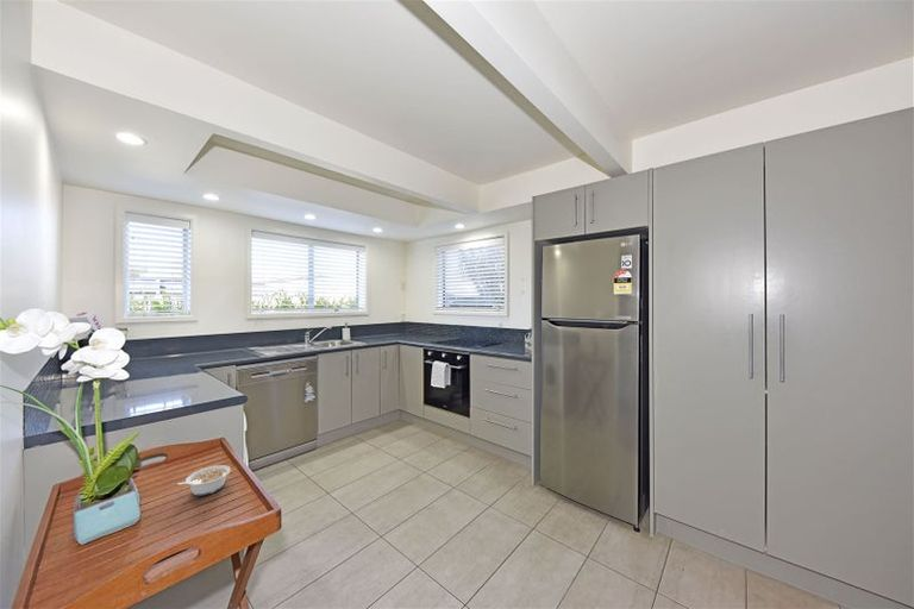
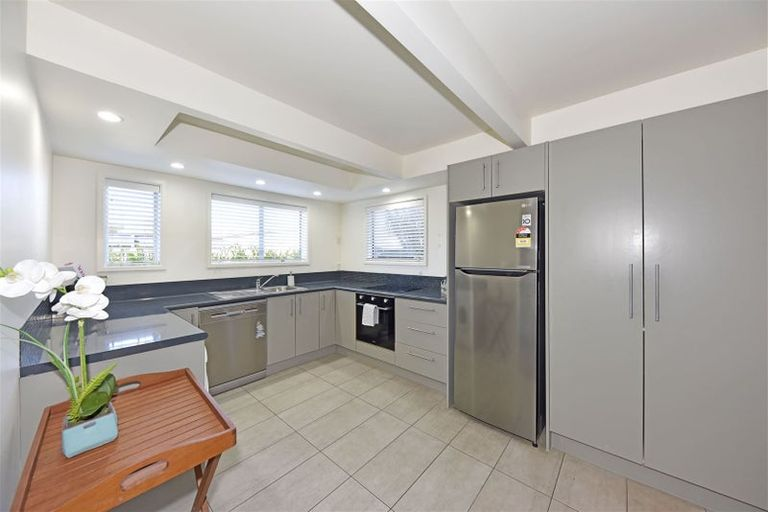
- legume (207, 481)
